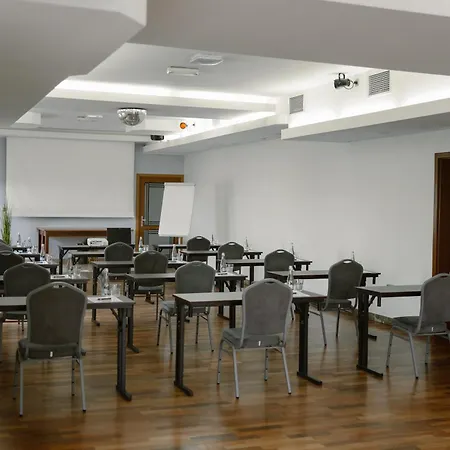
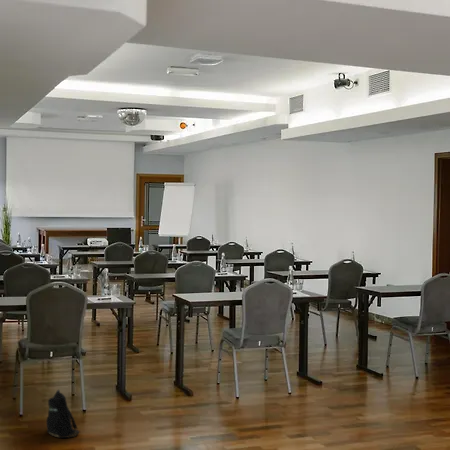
+ backpack (62, 410)
